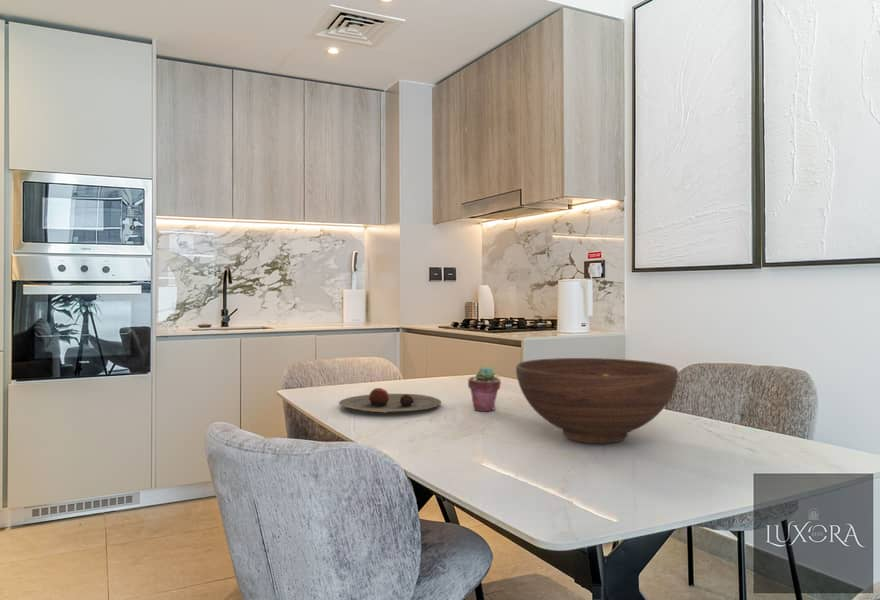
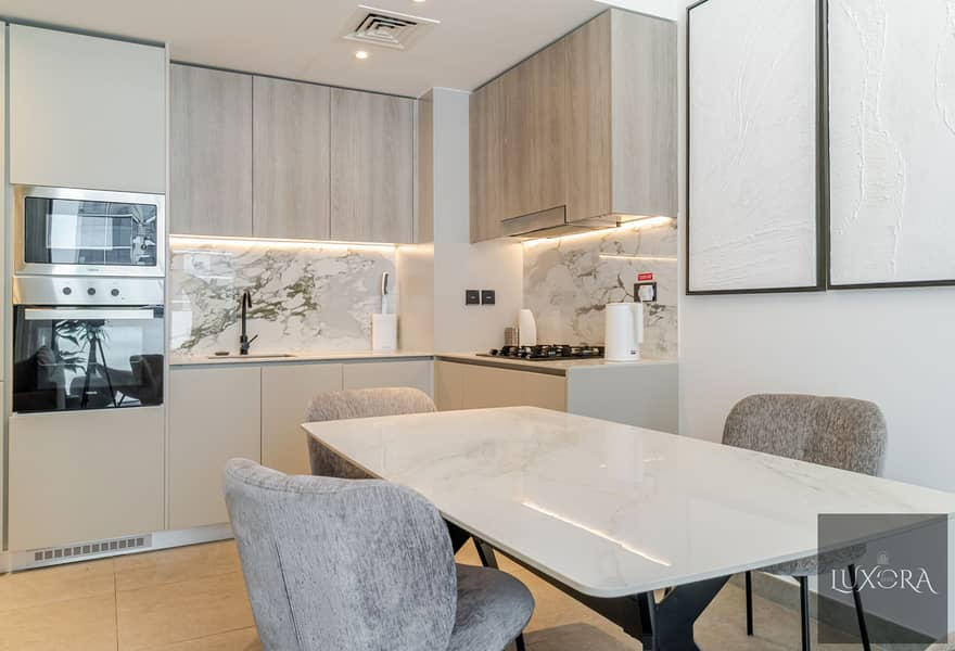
- plate (390, 397)
- potted succulent (484, 387)
- fruit bowl (594, 402)
